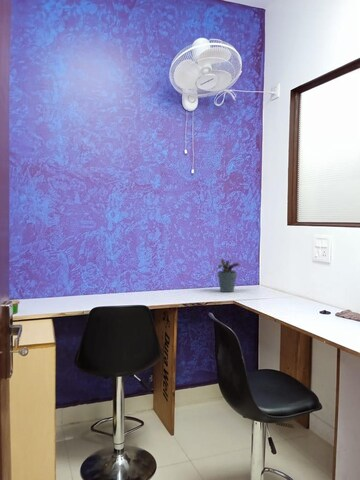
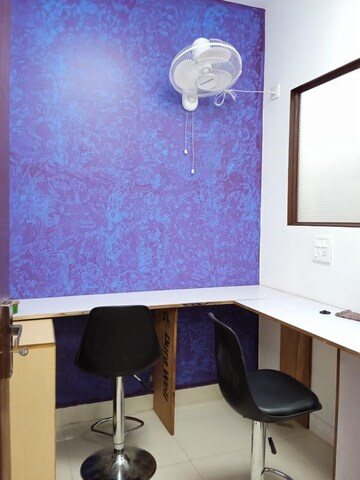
- potted plant (229, 272)
